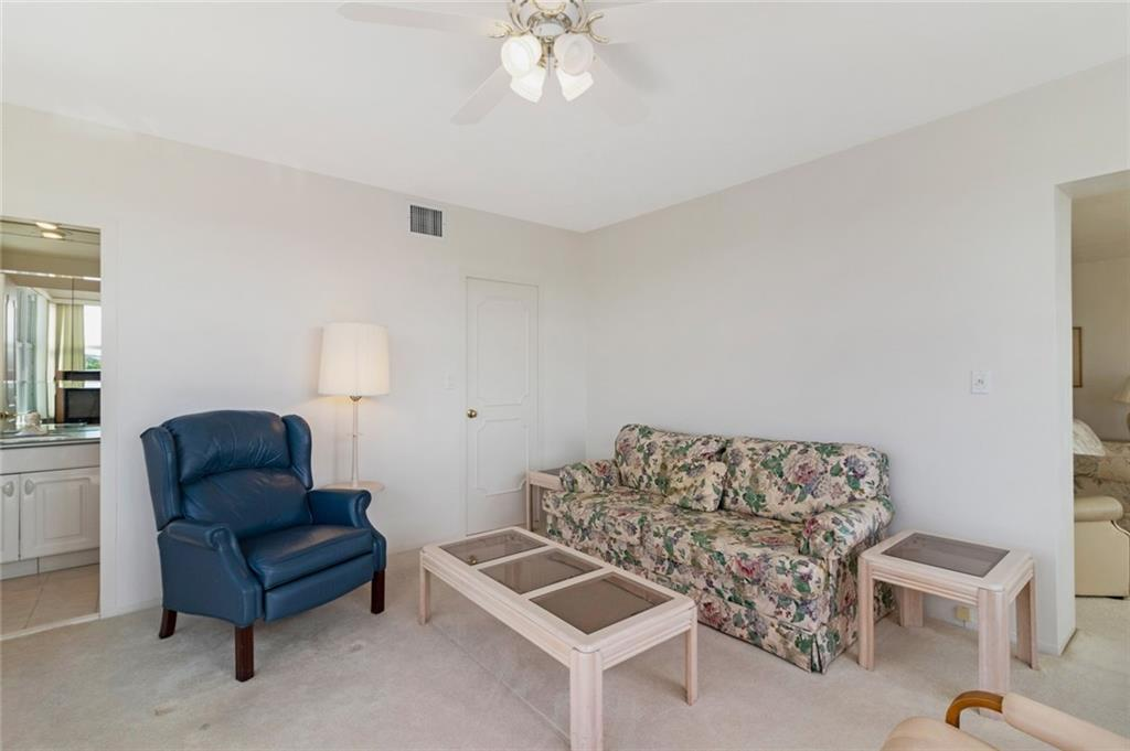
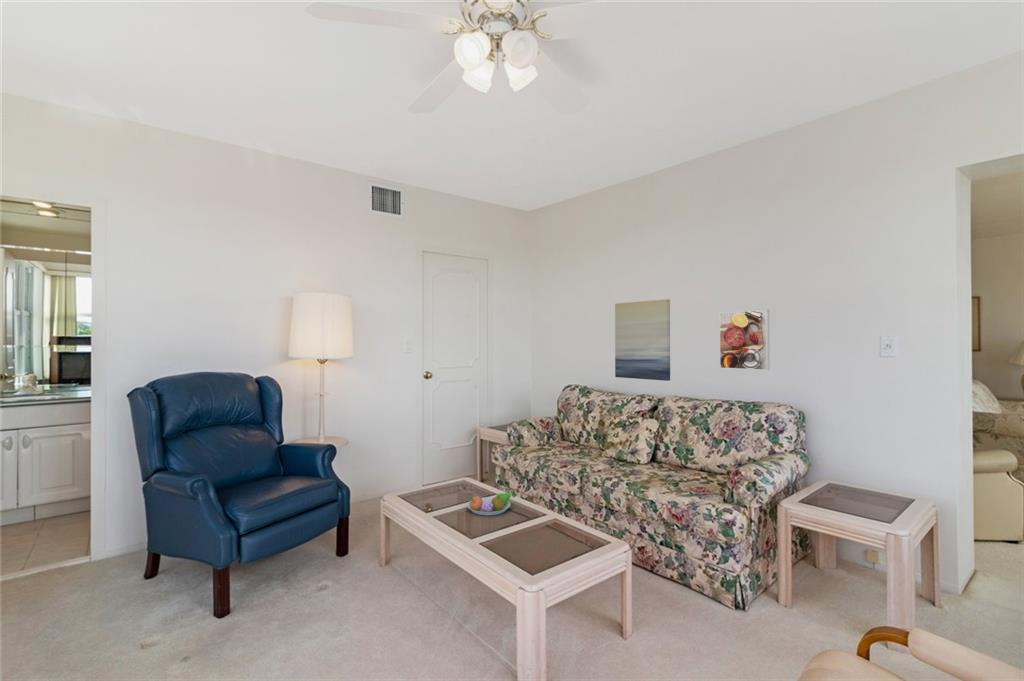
+ wall art (641, 340)
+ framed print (743, 340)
+ fruit bowl (490, 500)
